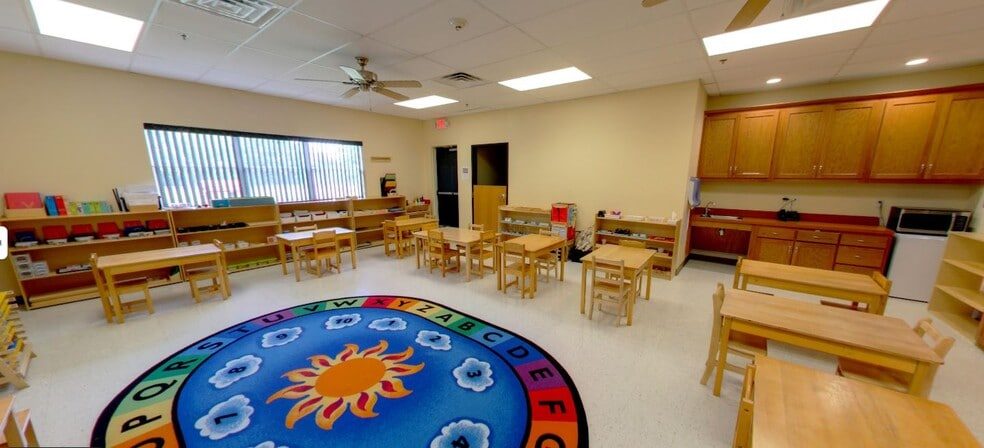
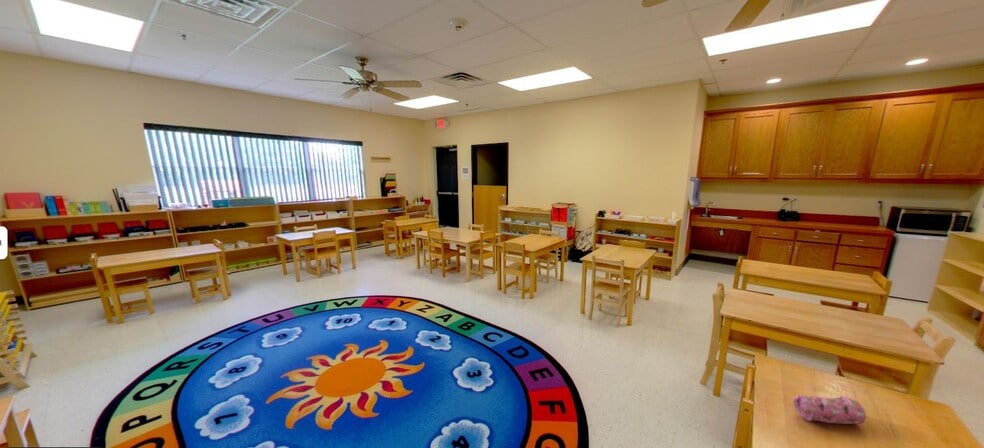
+ pencil case (828, 408)
